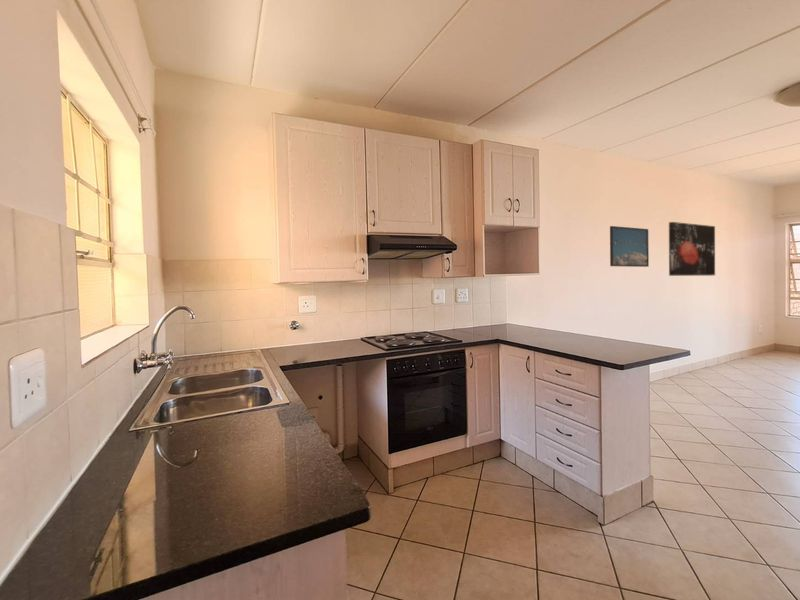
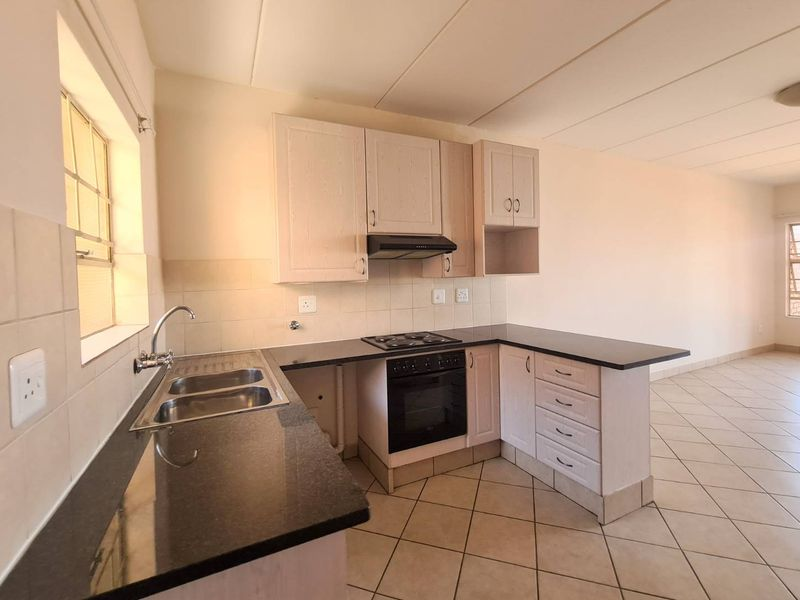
- wall art (692, 250)
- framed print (629, 247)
